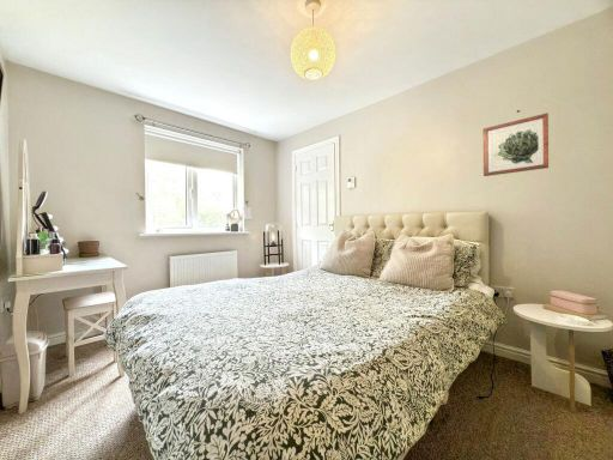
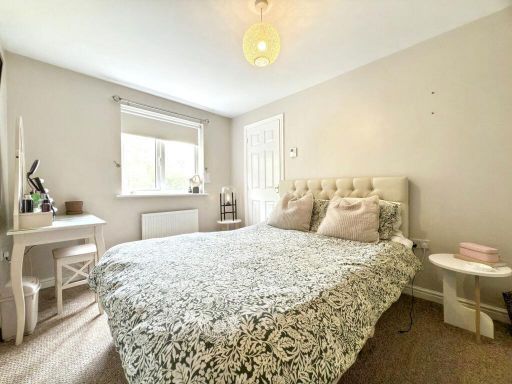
- wall art (514, 146)
